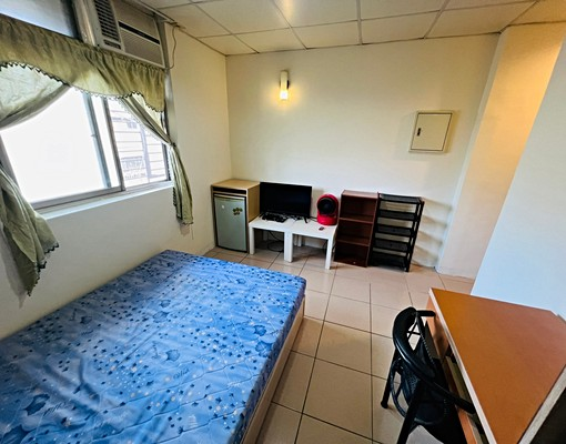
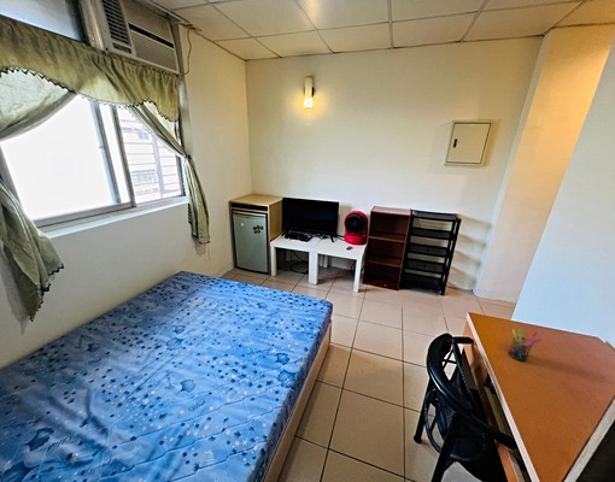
+ pen holder (522, 342)
